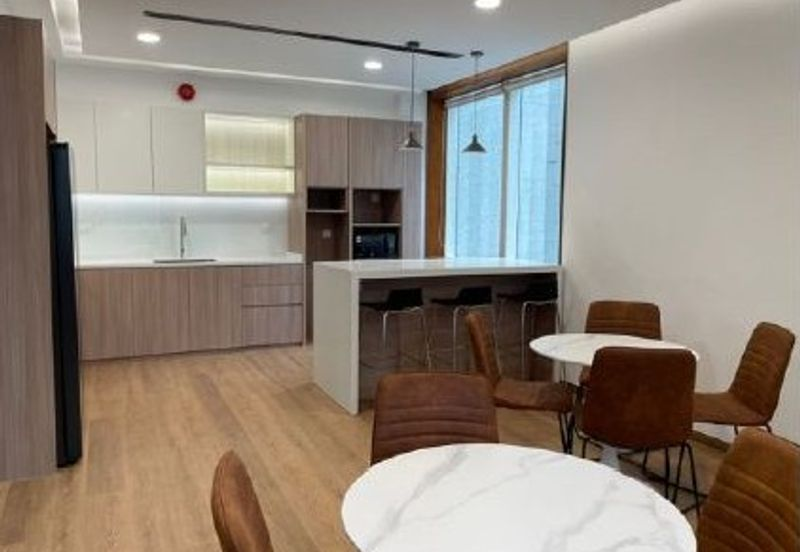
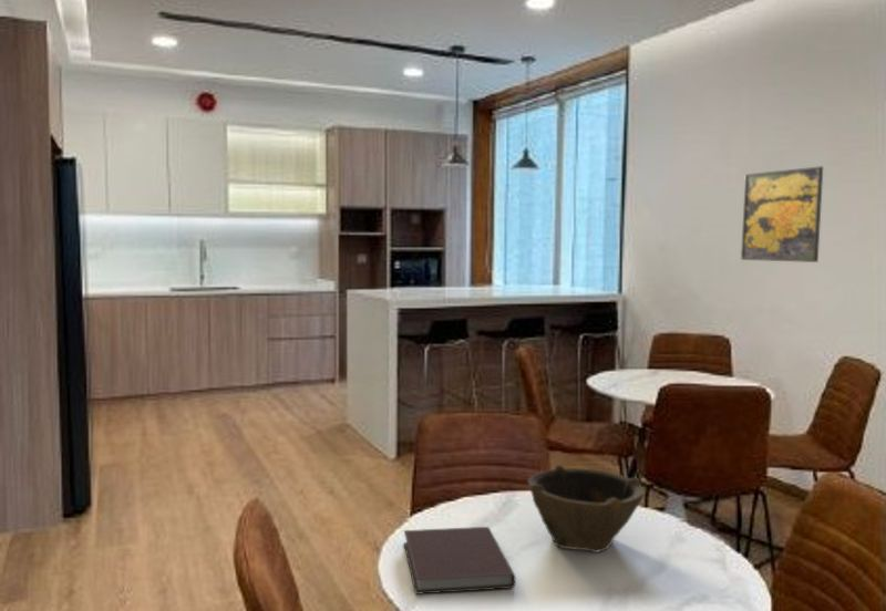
+ bowl (586, 509)
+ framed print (779, 216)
+ notebook (455, 557)
